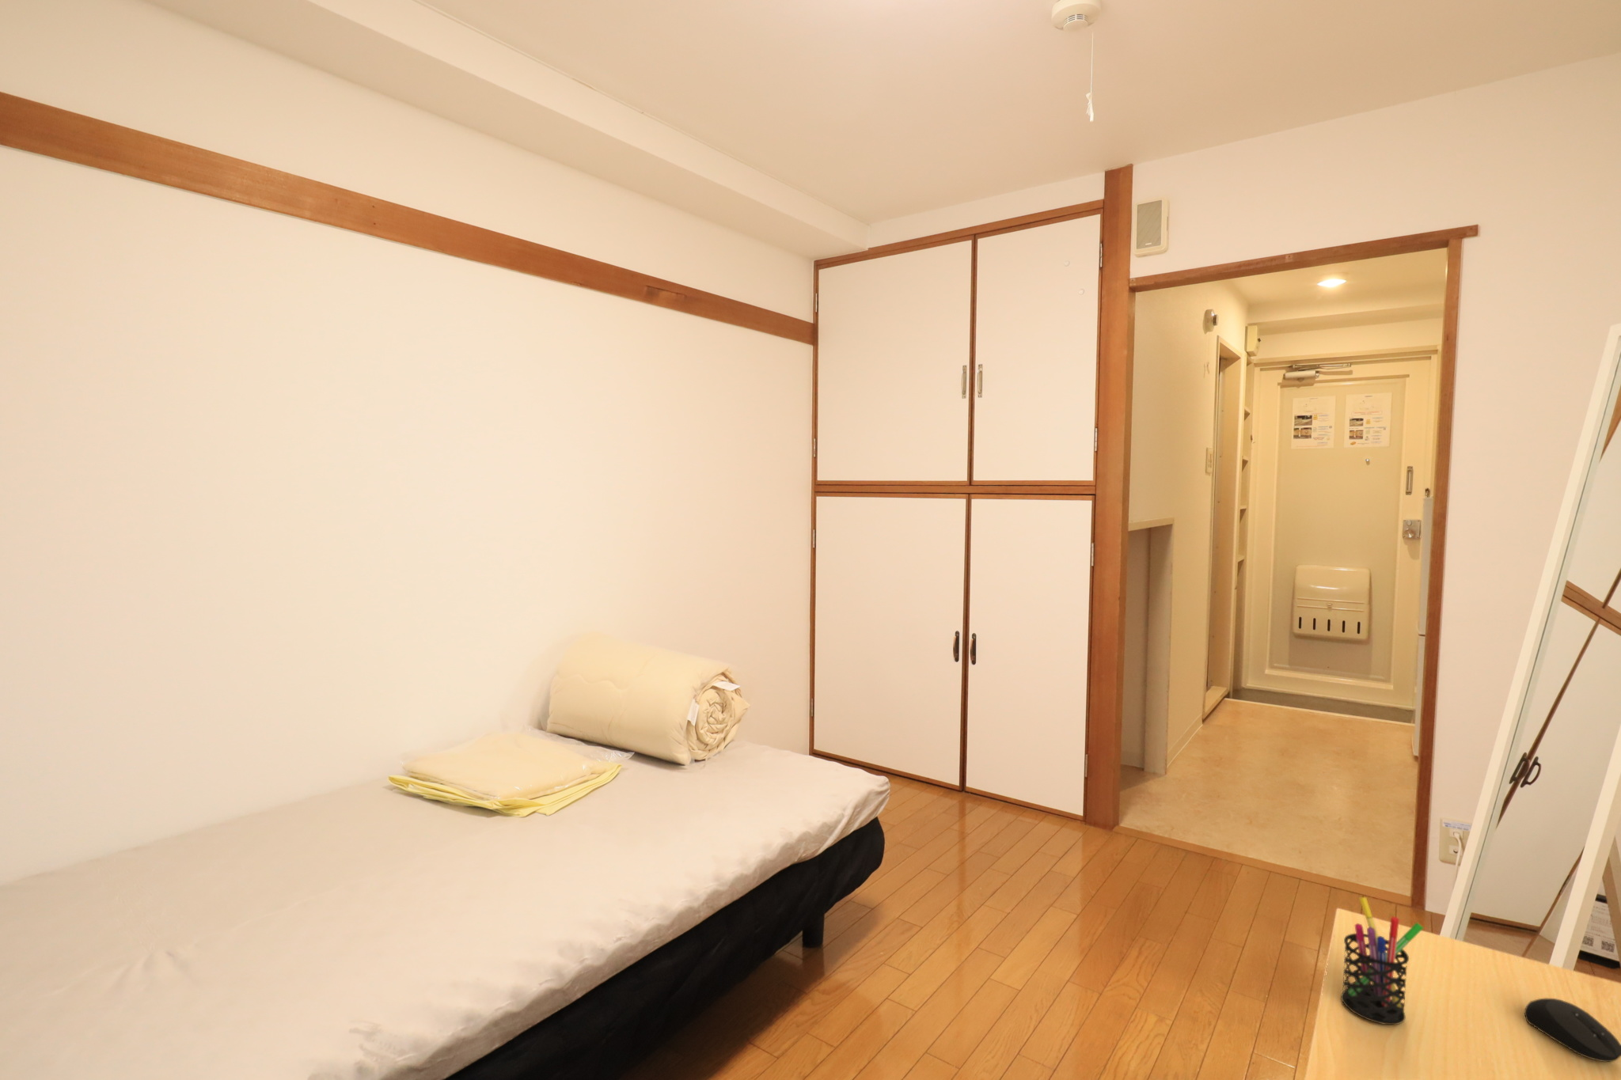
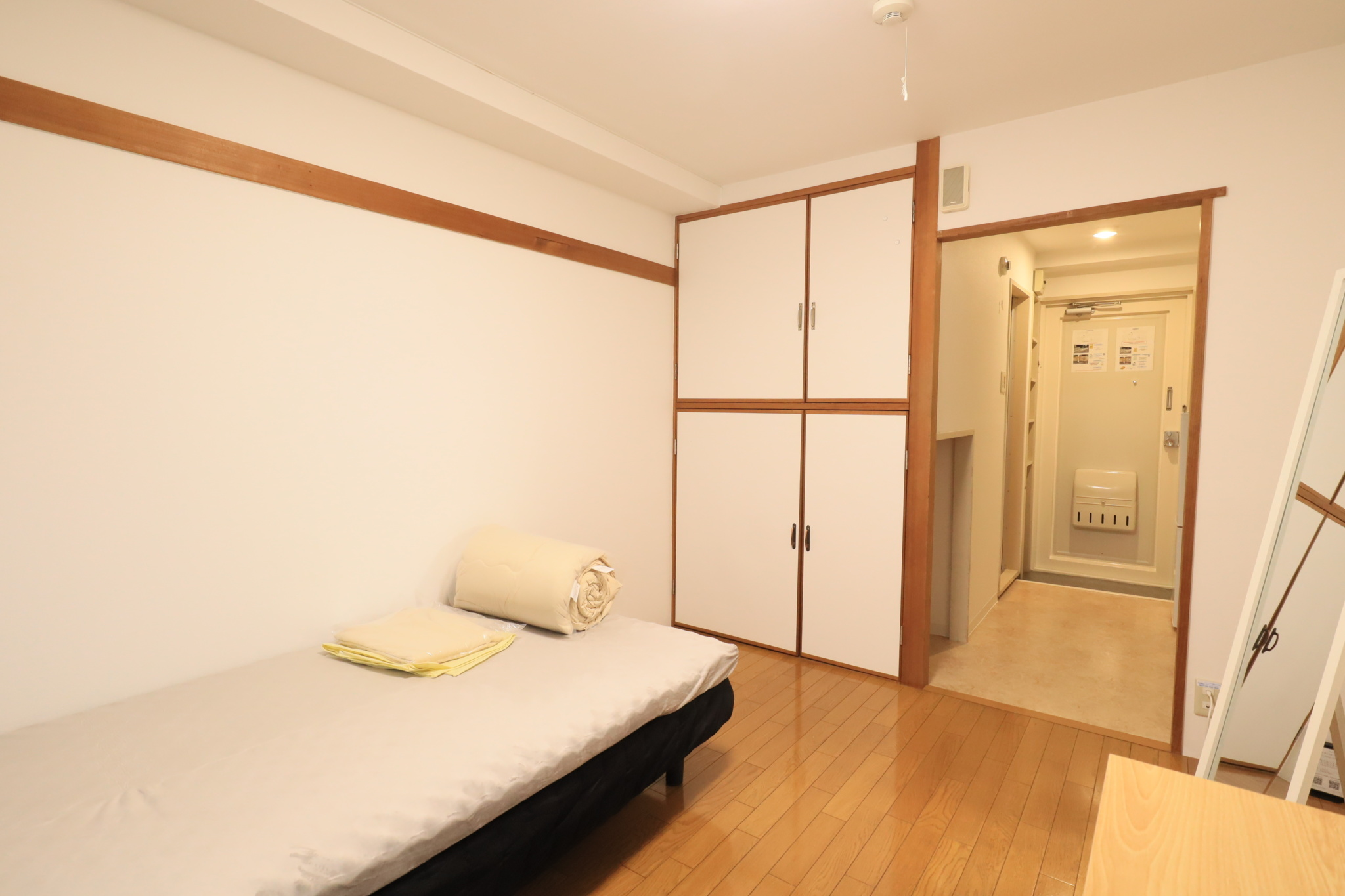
- pen holder (1384, 958)
- computer mouse (1572, 1025)
